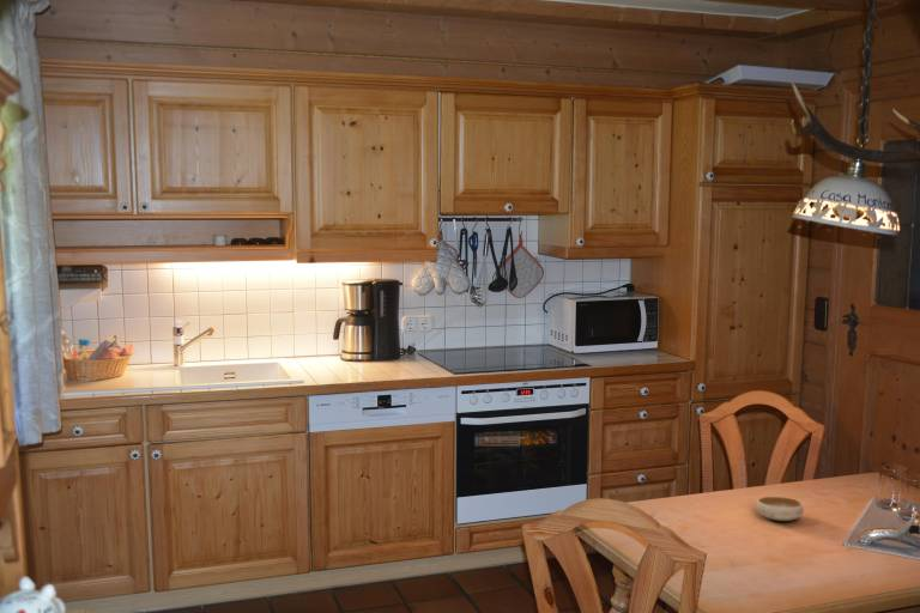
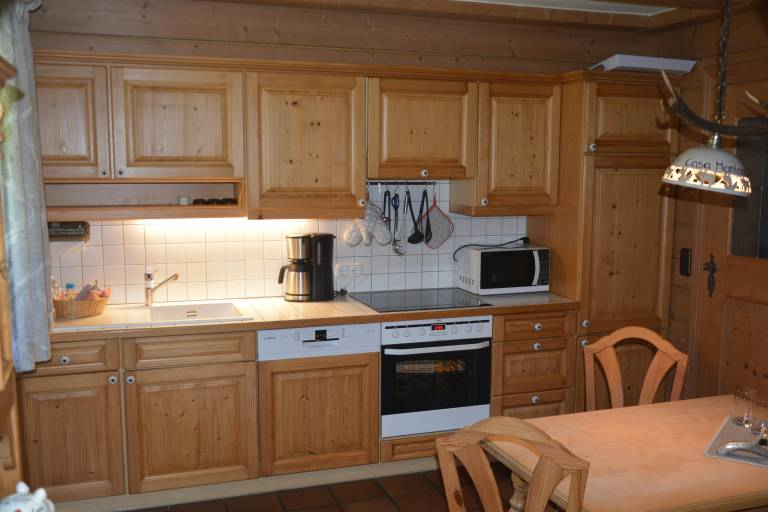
- bowl (779, 509)
